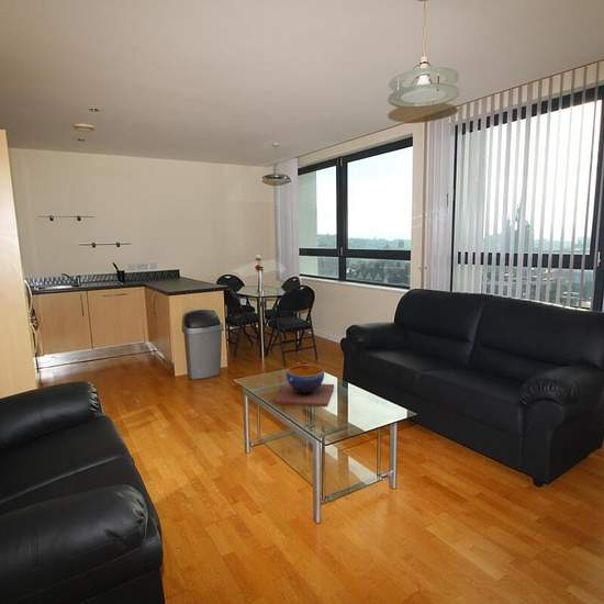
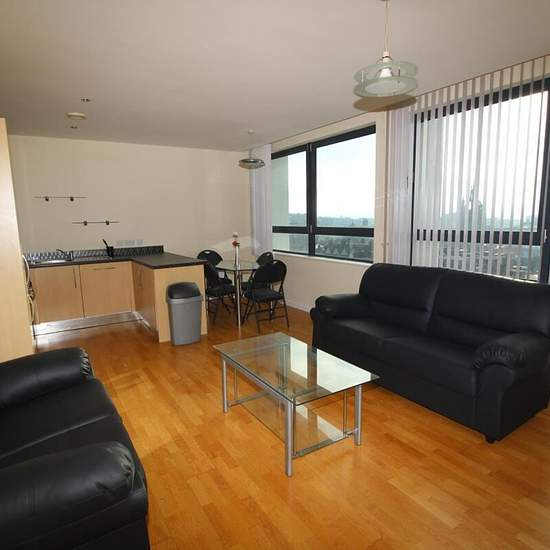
- decorative bowl (305, 382)
